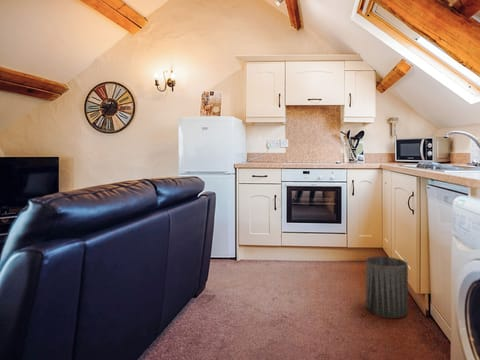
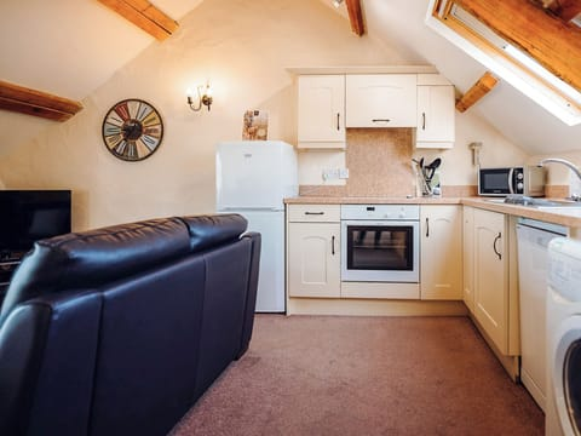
- trash can (386, 285)
